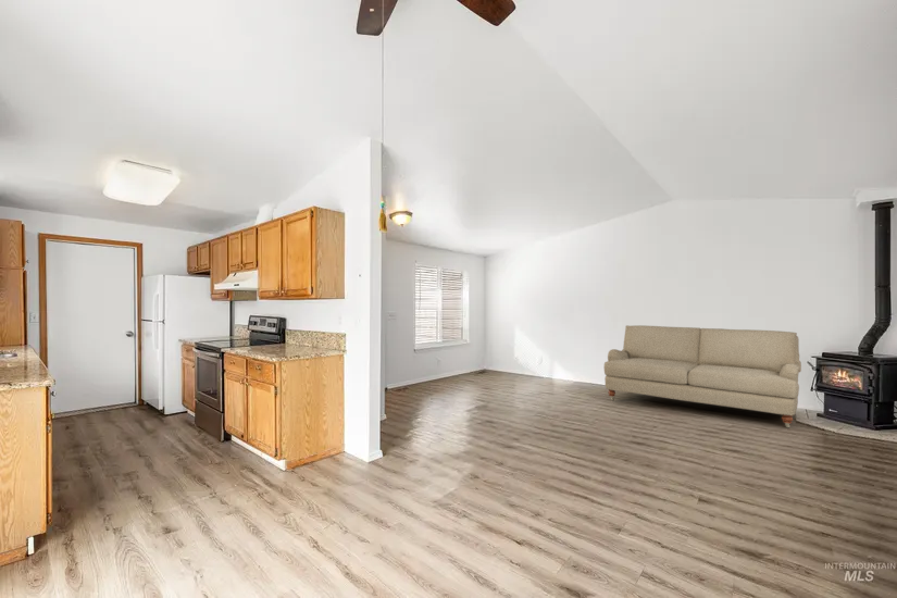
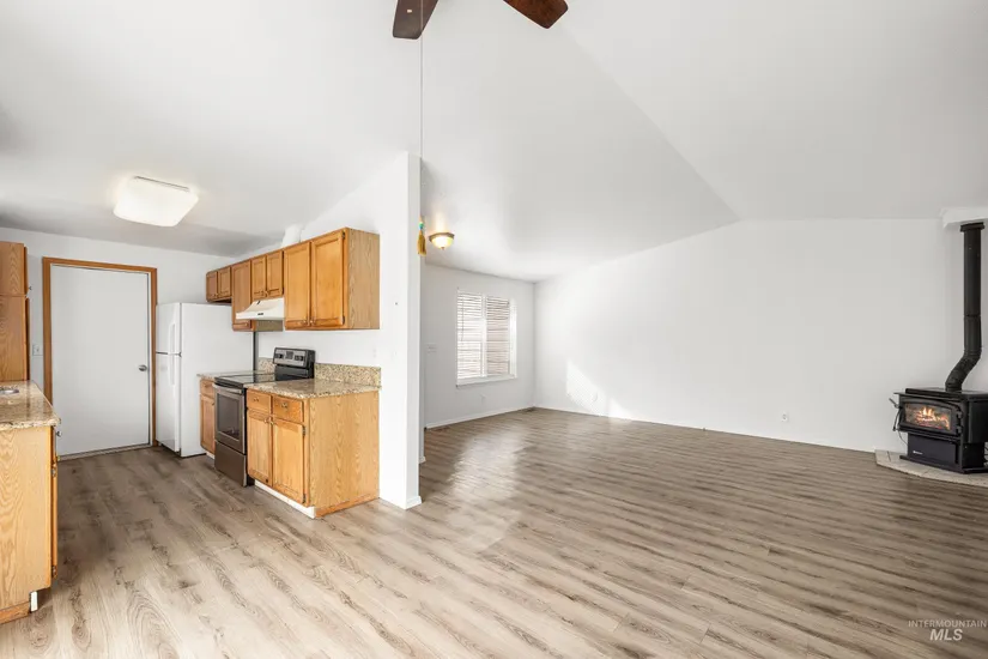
- sofa (696, 366)
